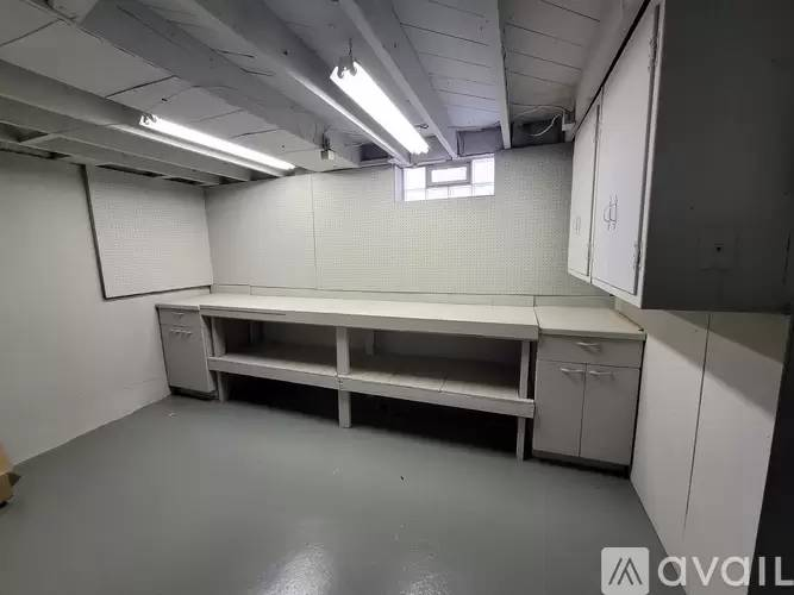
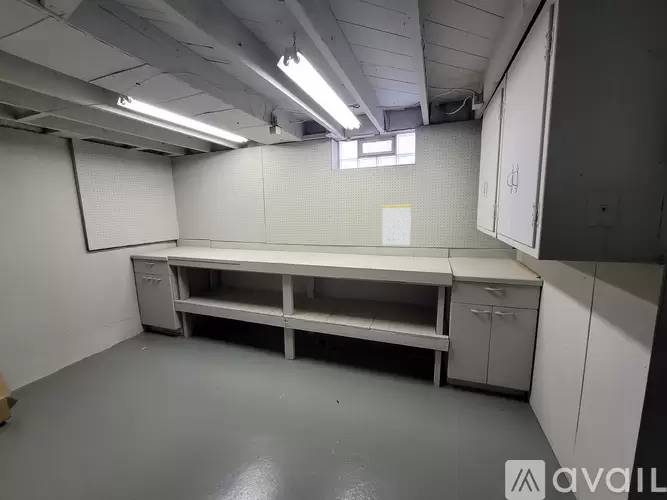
+ calendar (396, 220)
